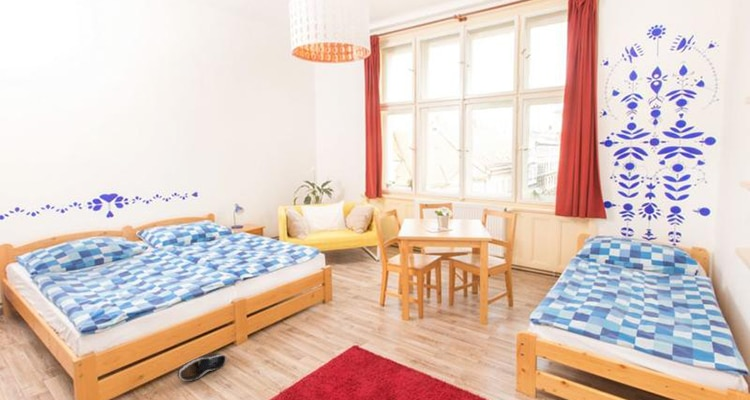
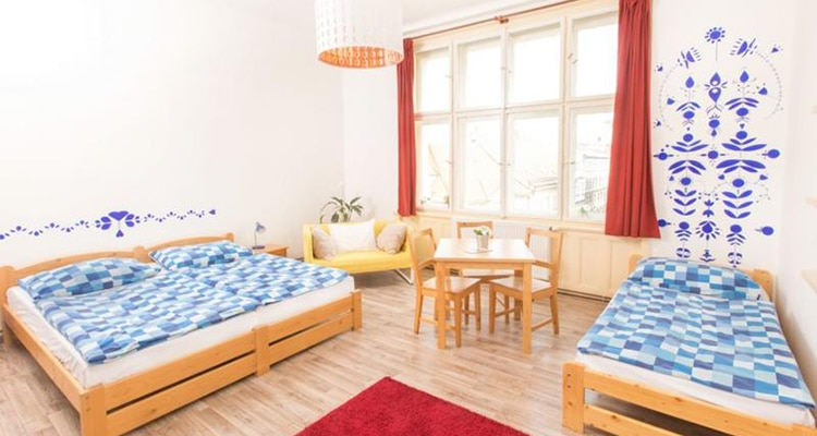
- shoe (200, 363)
